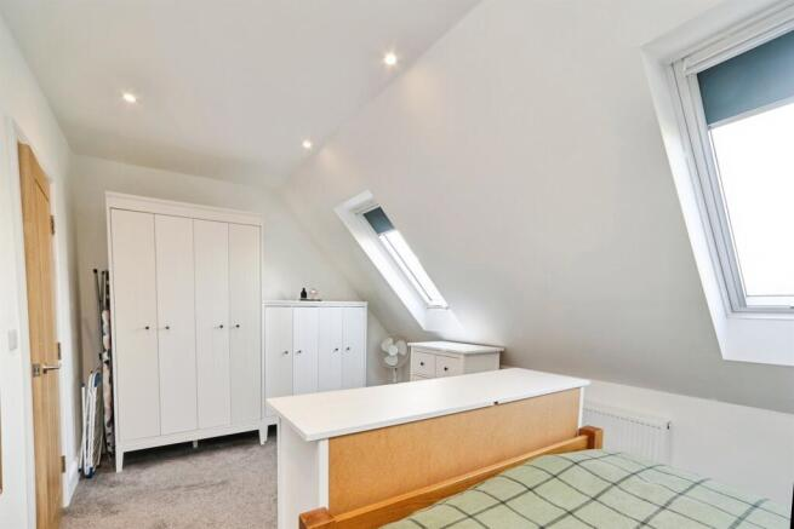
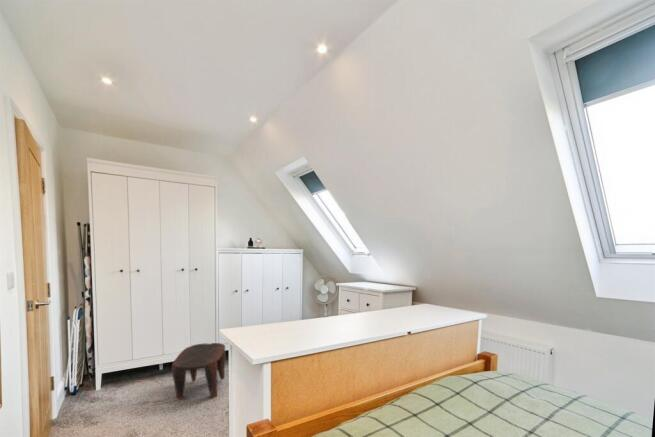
+ stool (201, 367)
